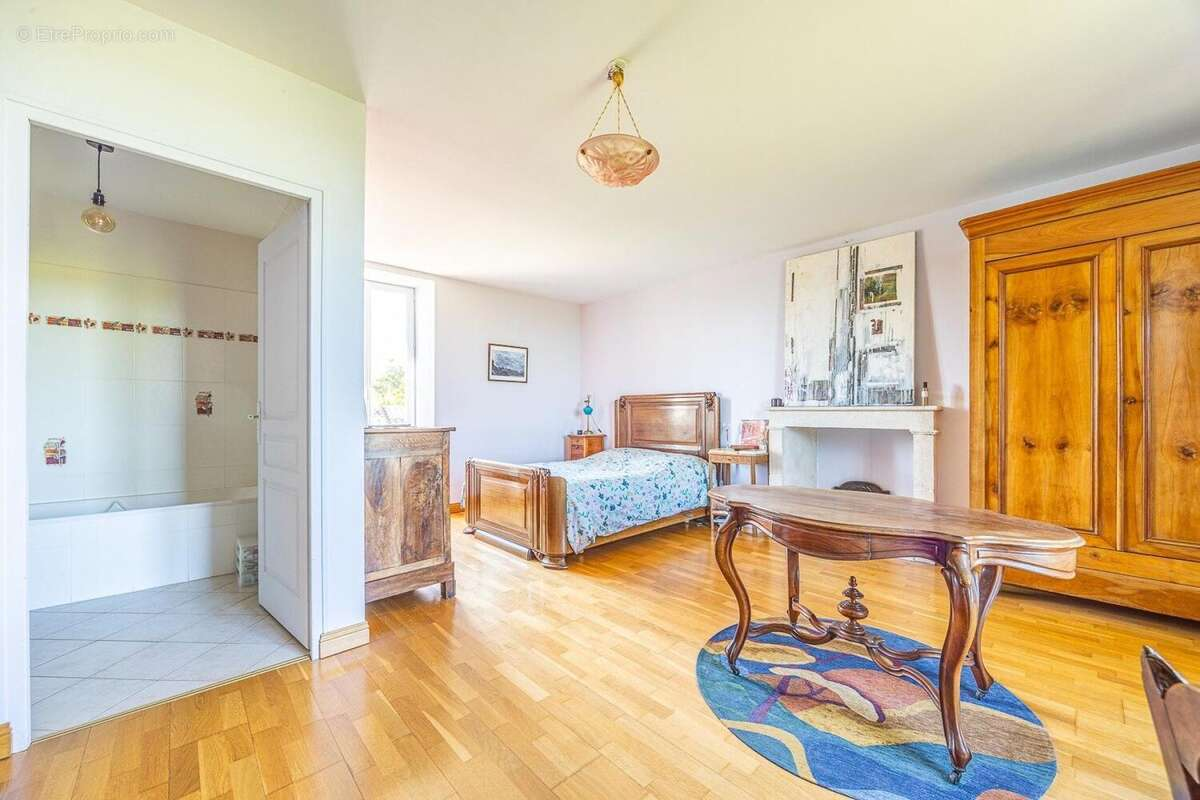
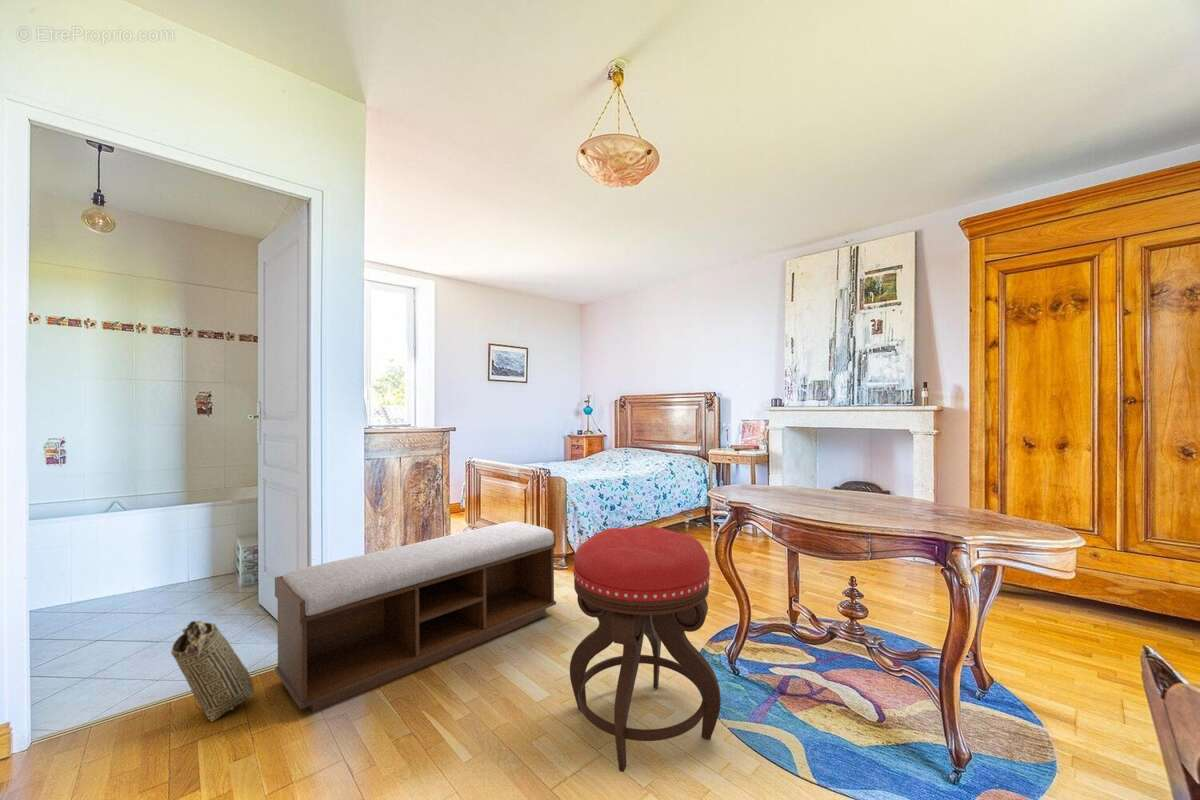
+ basket (214, 666)
+ bench (435, 595)
+ stool (641, 630)
